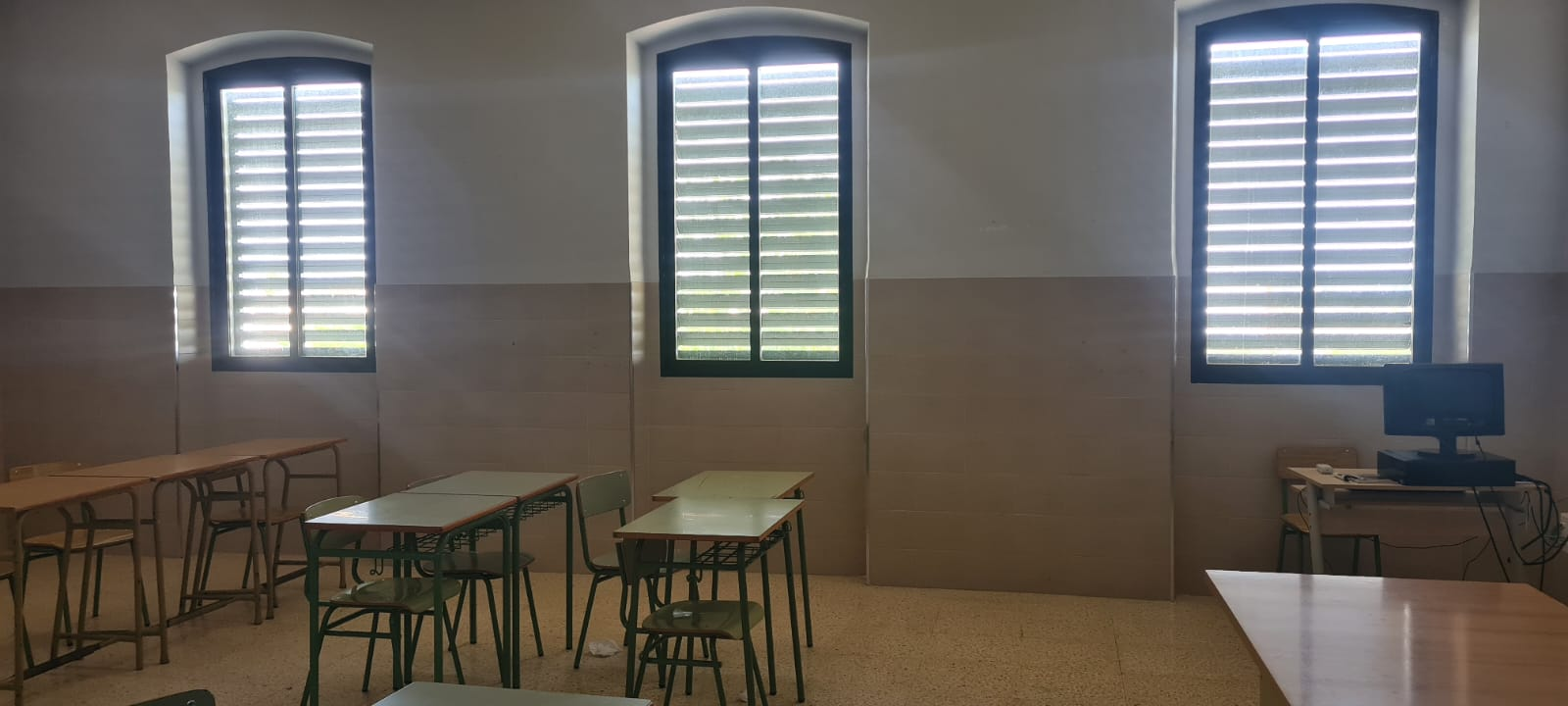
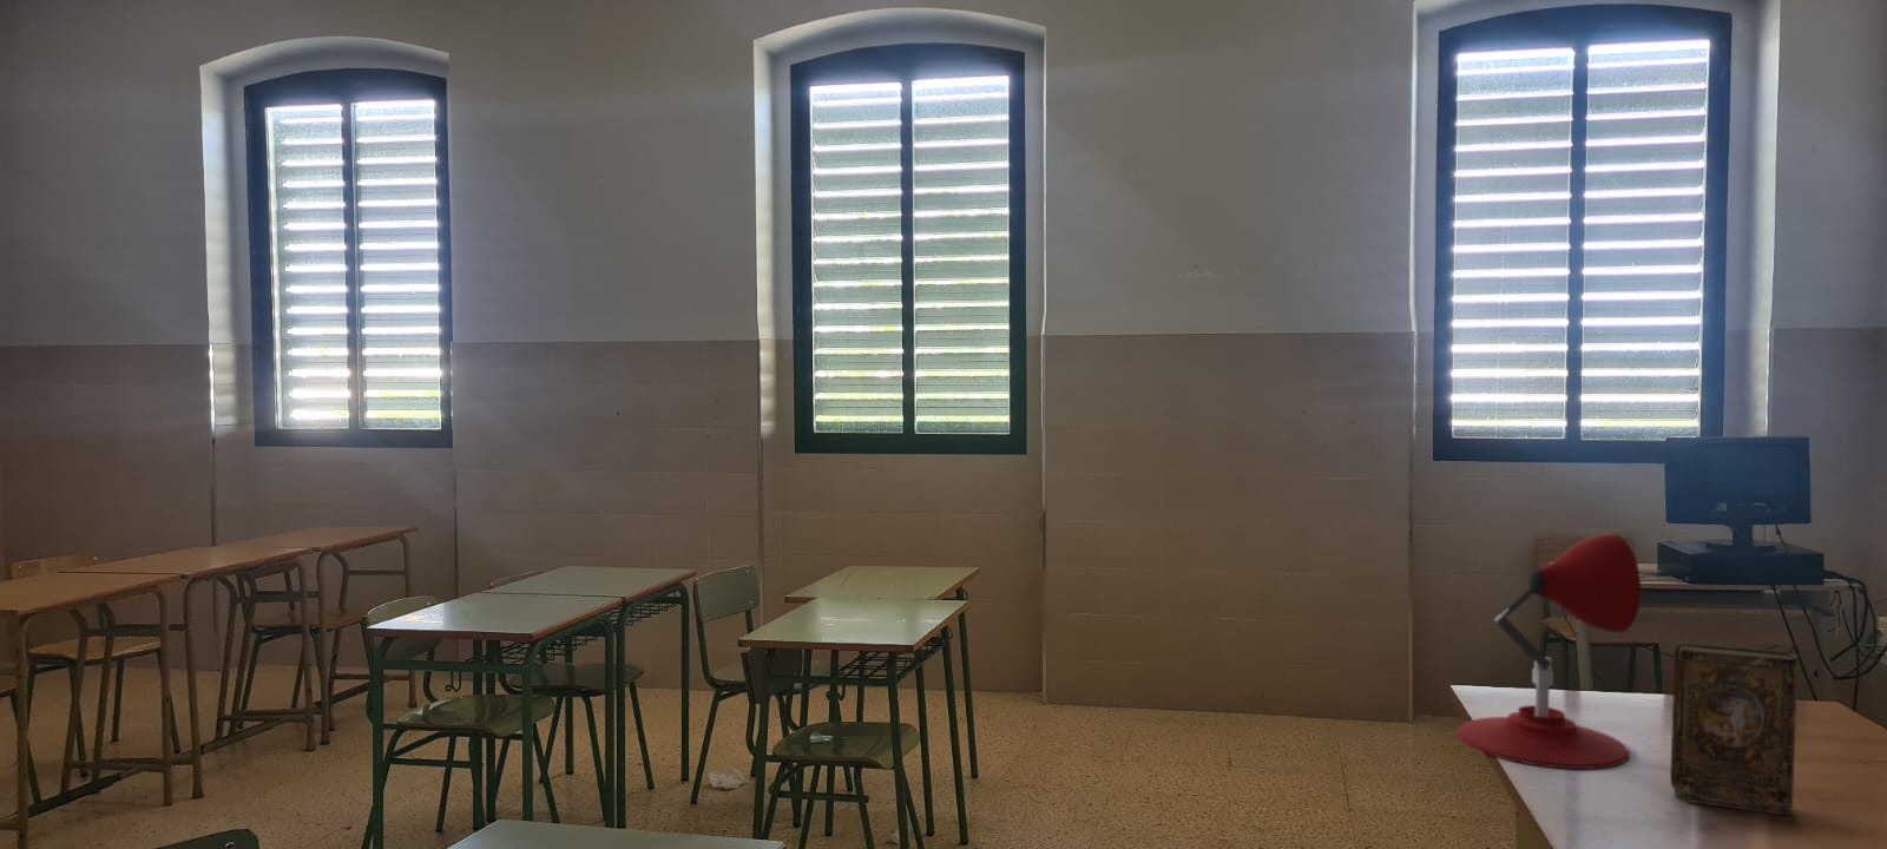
+ desk lamp (1534, 646)
+ book (1733, 726)
